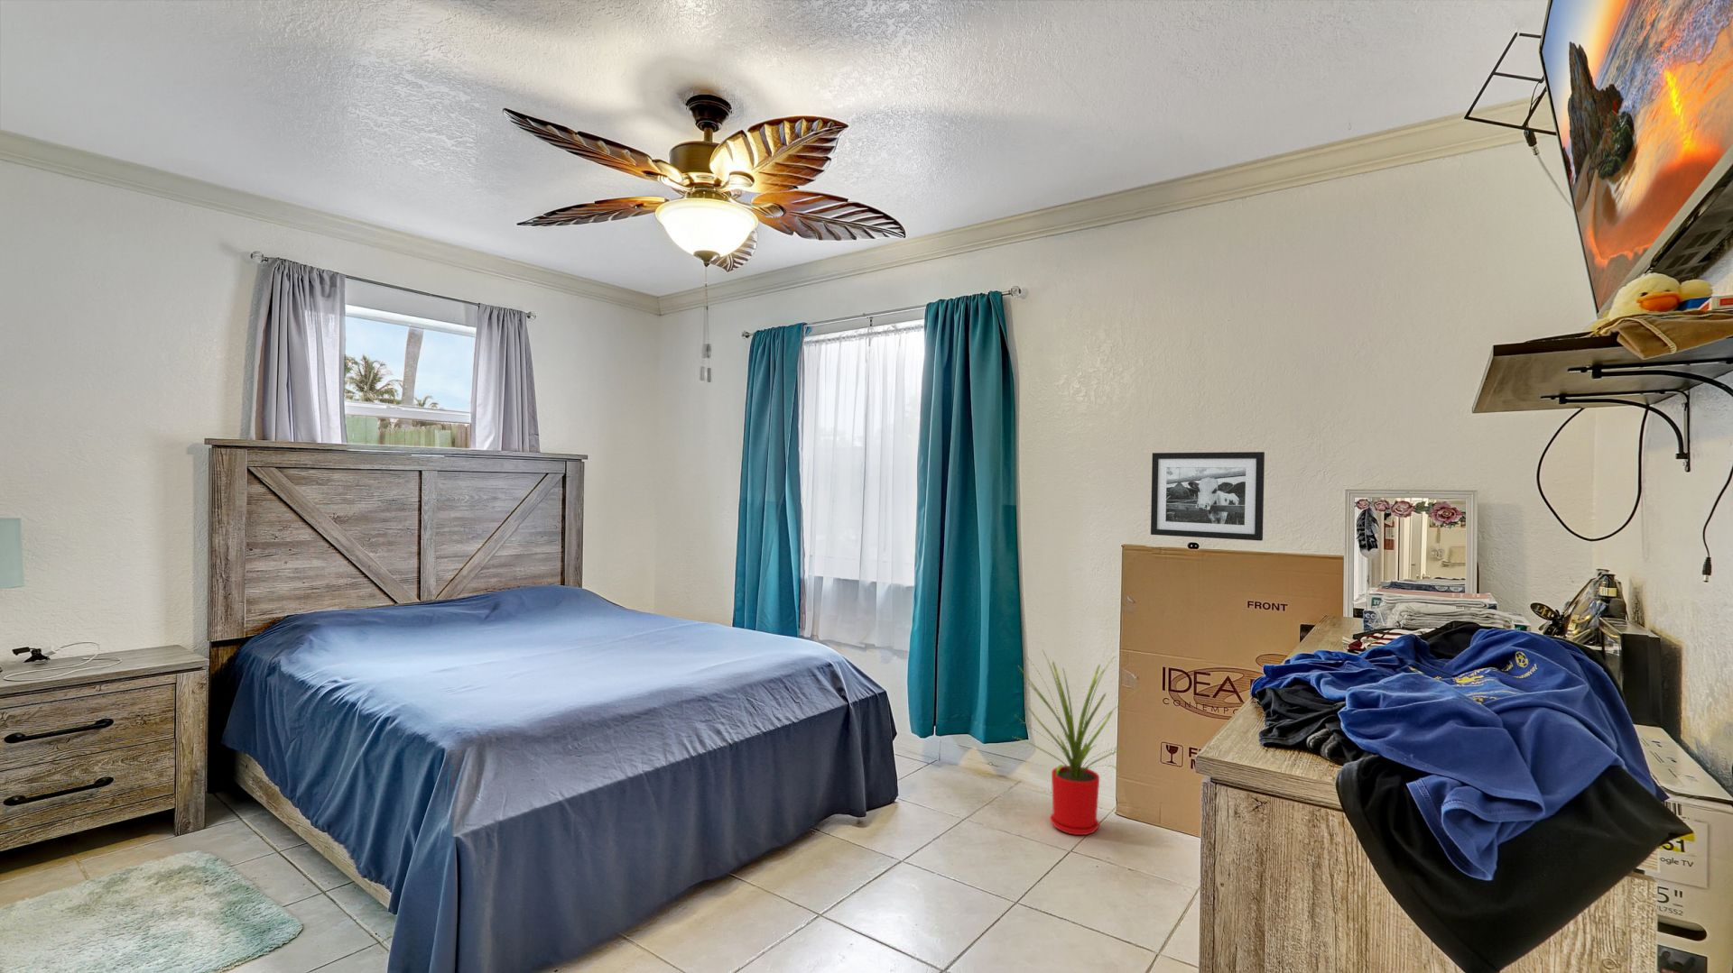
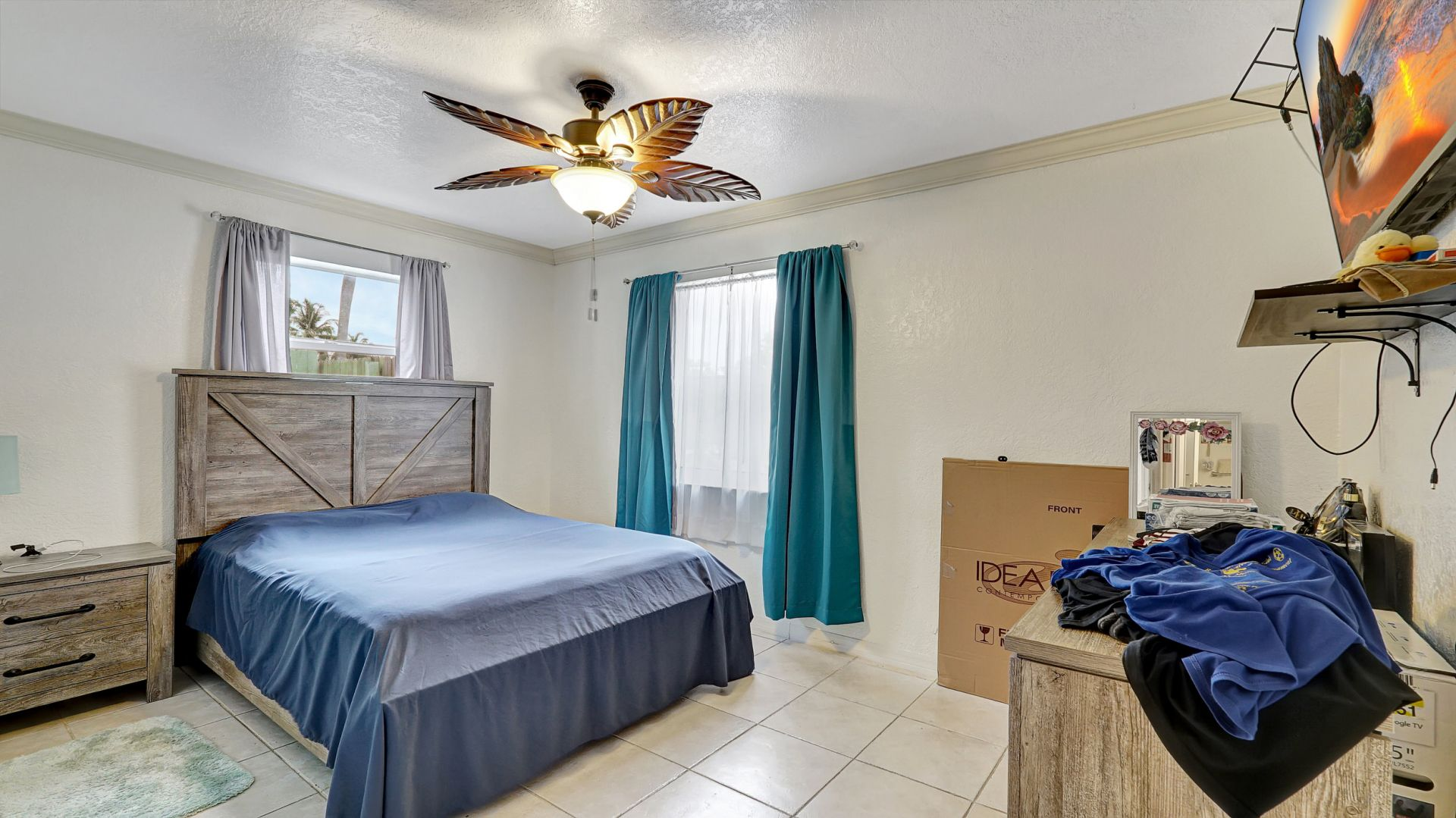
- house plant (1077, 740)
- picture frame (1205, 494)
